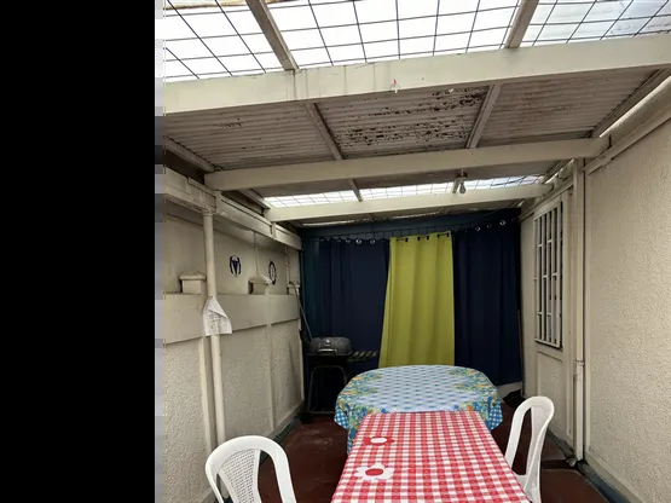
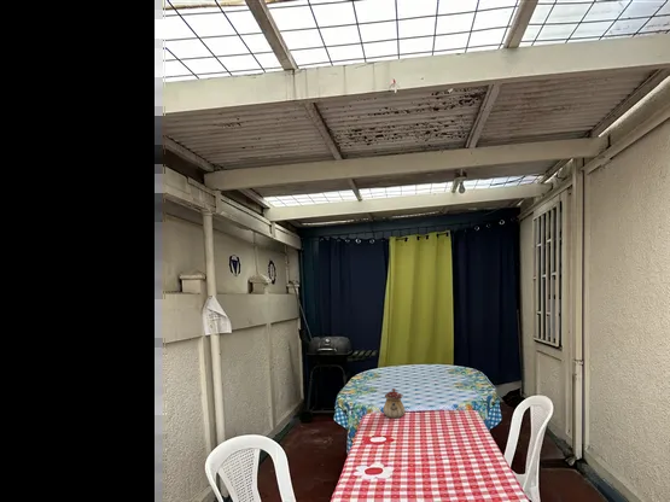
+ teapot (394, 401)
